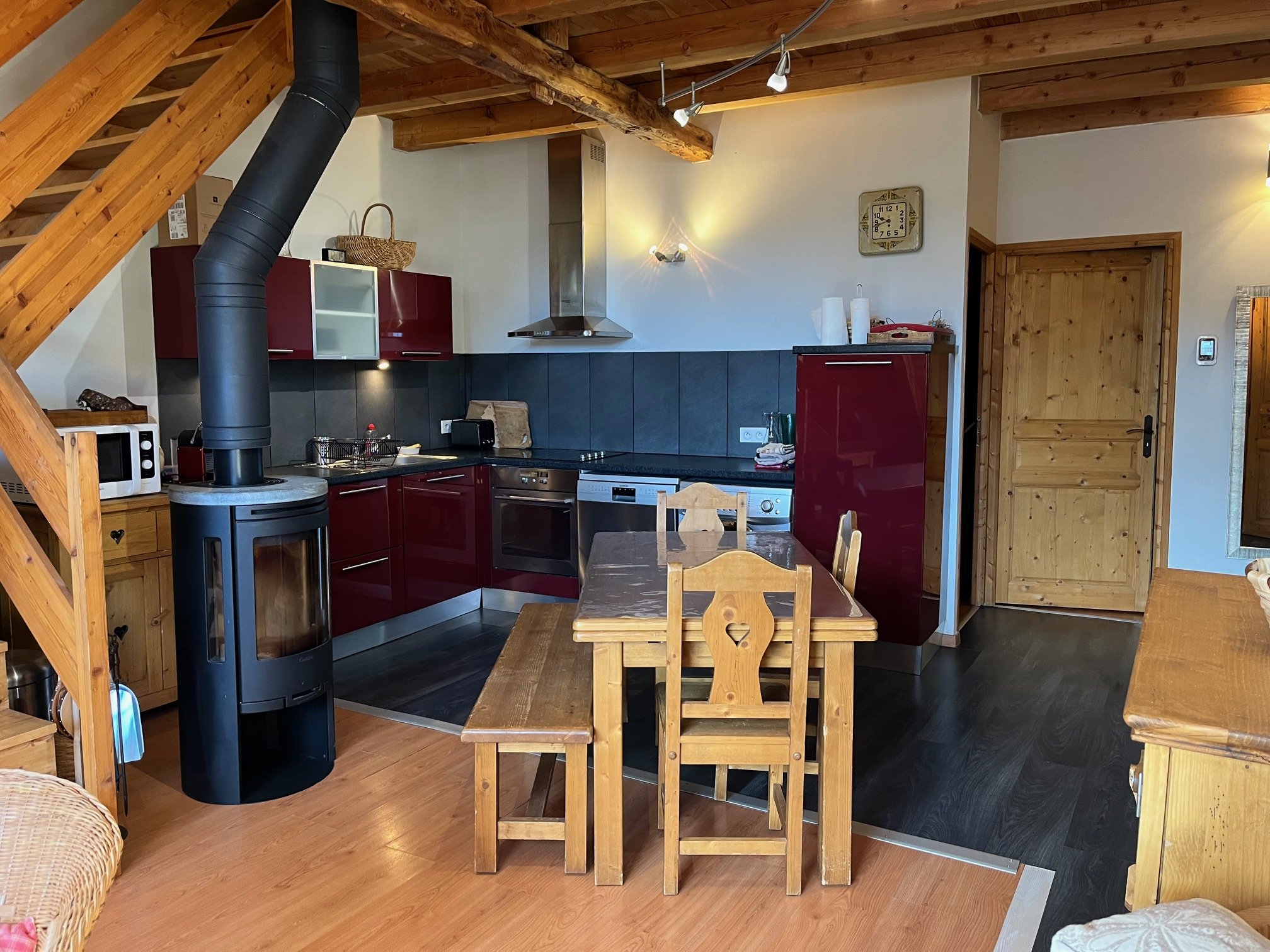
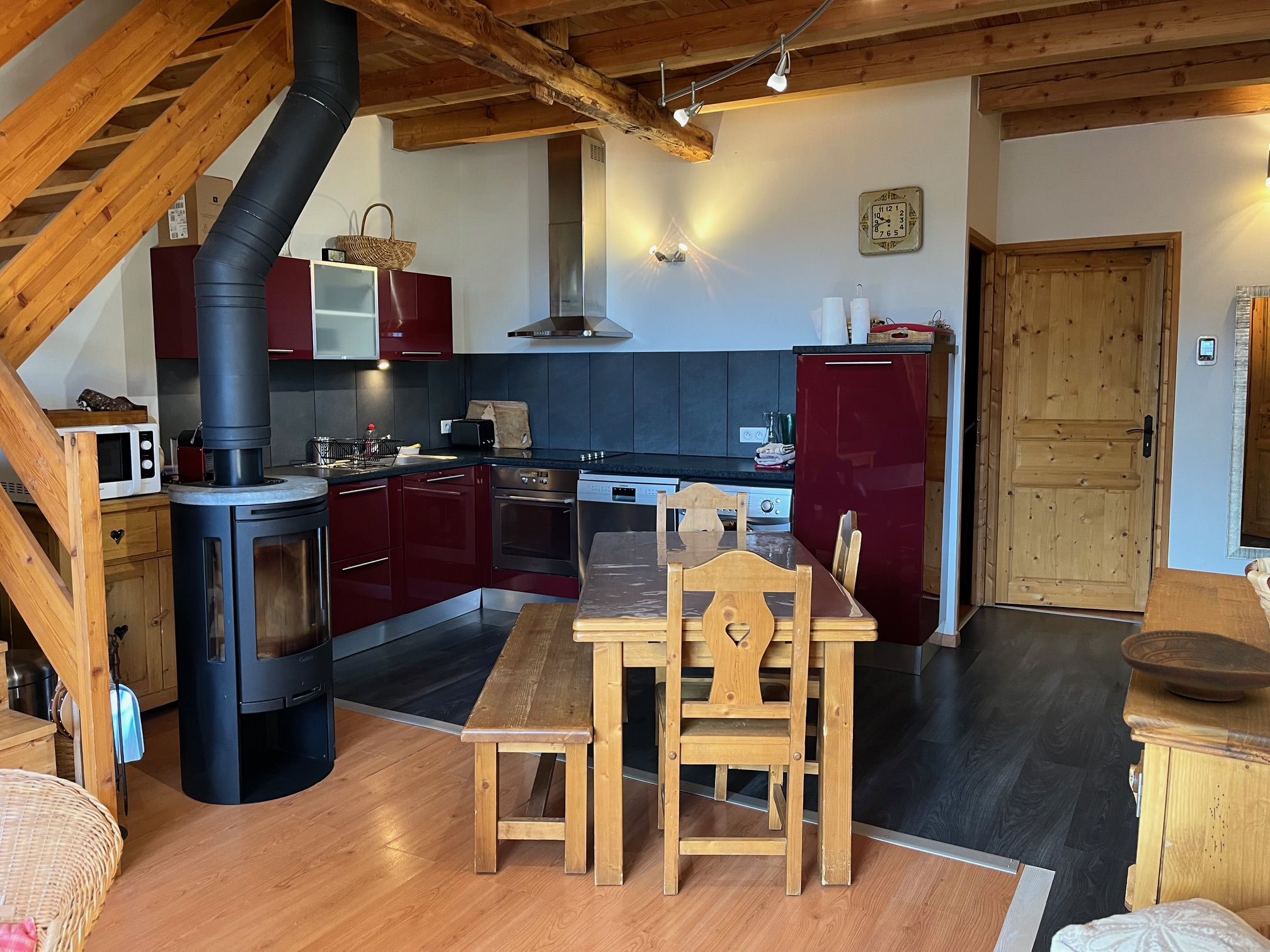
+ decorative bowl (1206, 669)
